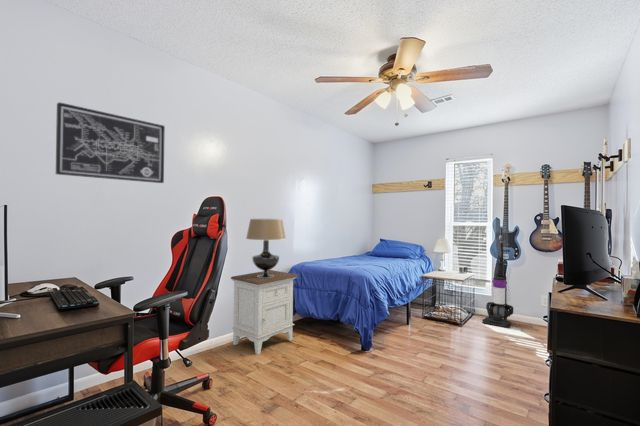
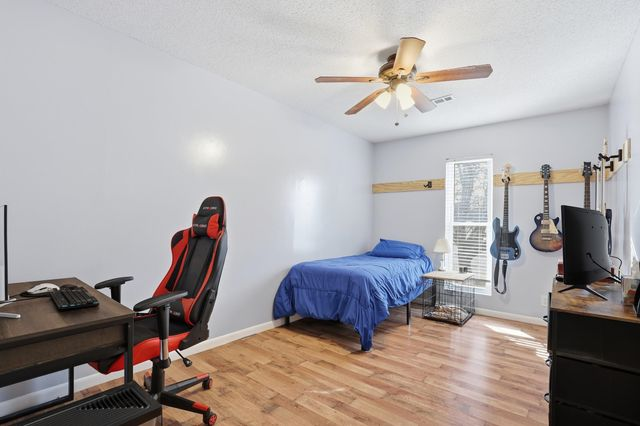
- table lamp (266, 247)
- wall art (115, 147)
- vacuum cleaner (498, 278)
- nightstand (265, 309)
